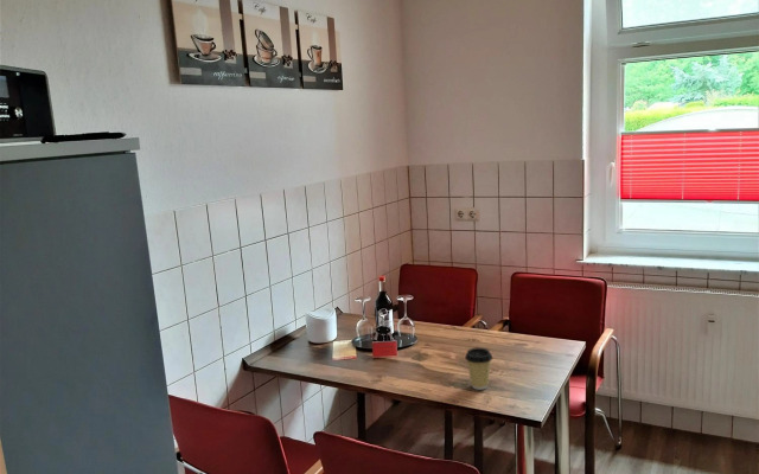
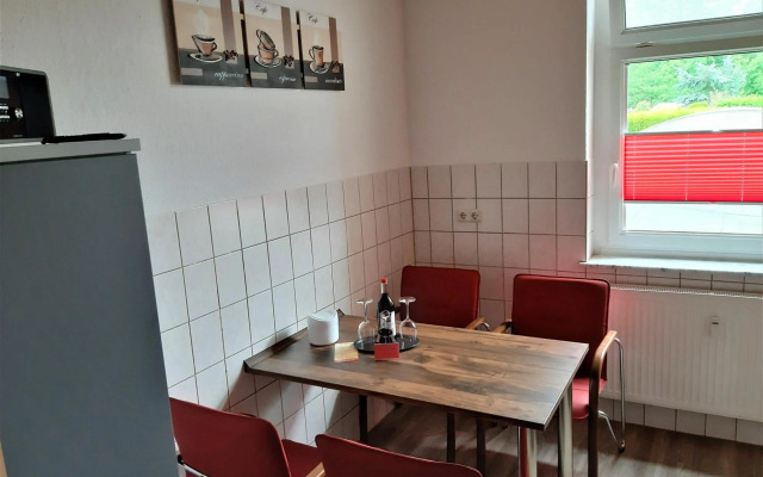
- coffee cup (479, 369)
